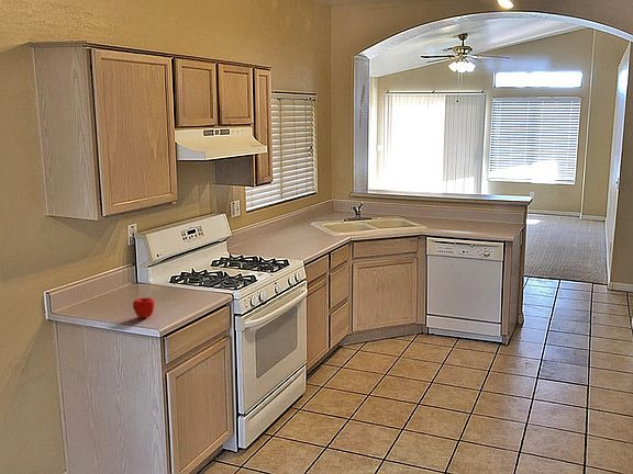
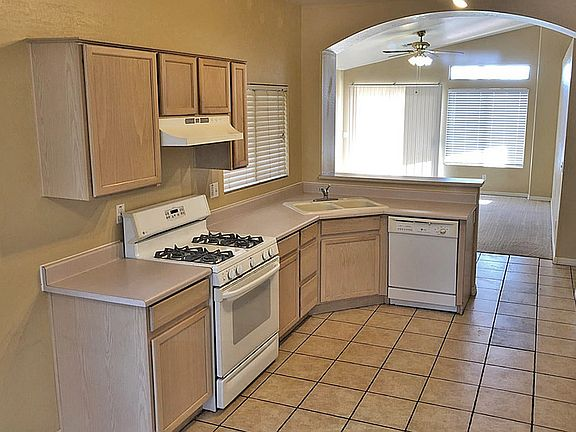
- apple (144, 307)
